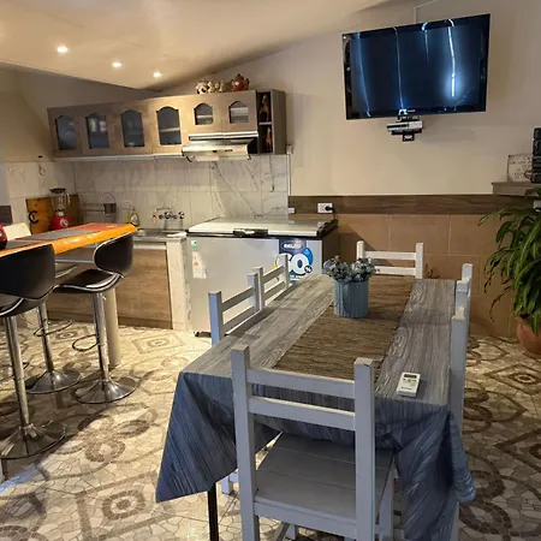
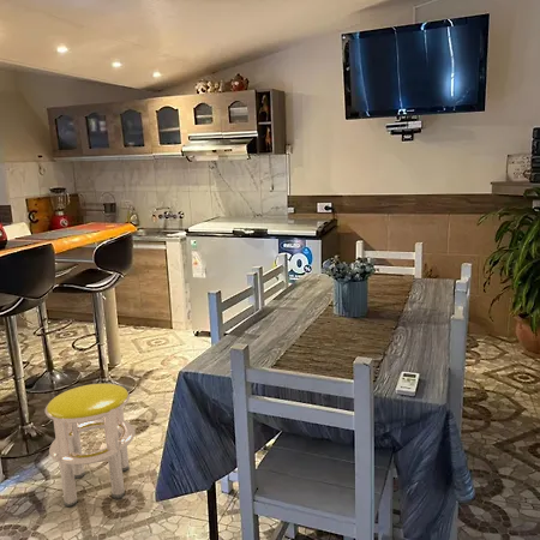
+ stool (92, 428)
